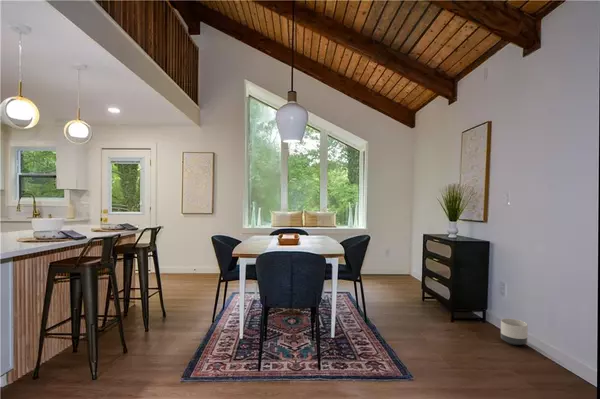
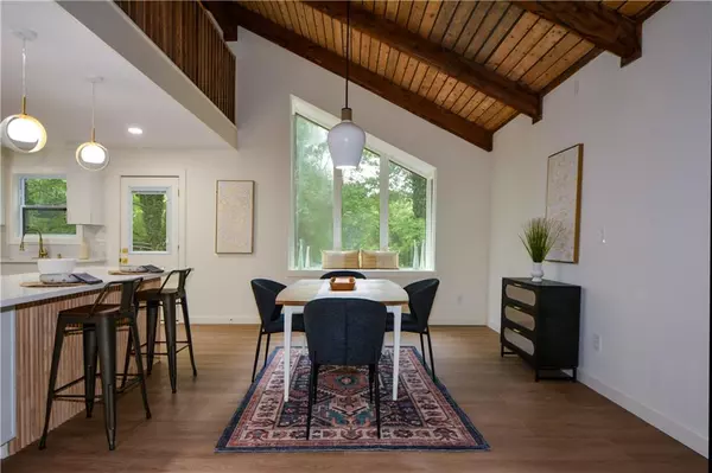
- planter (513, 332)
